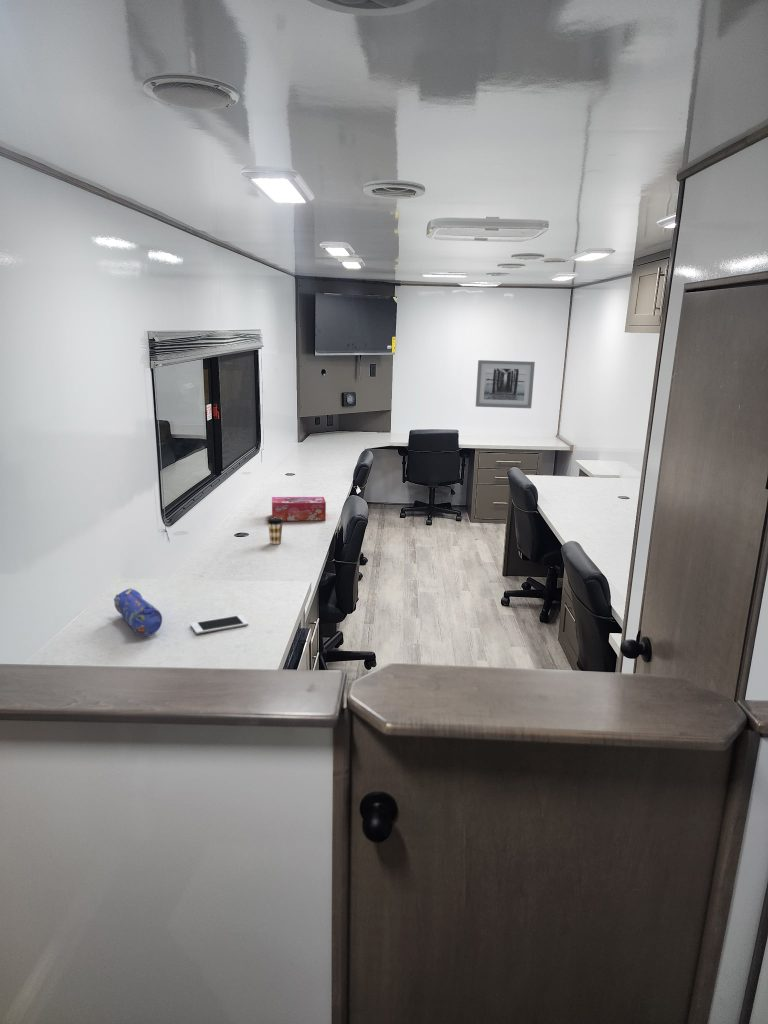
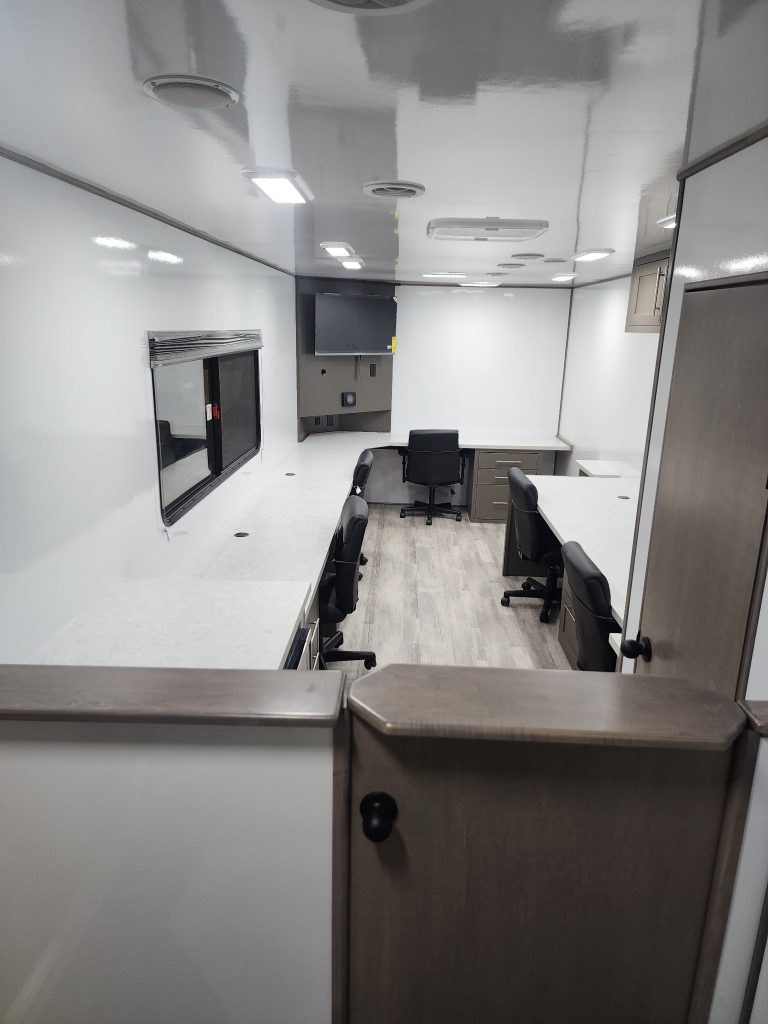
- coffee cup (275, 530)
- pencil case (137, 610)
- wall art (504, 384)
- cell phone (219, 624)
- tissue box (298, 508)
